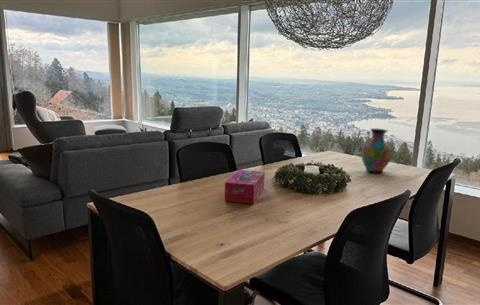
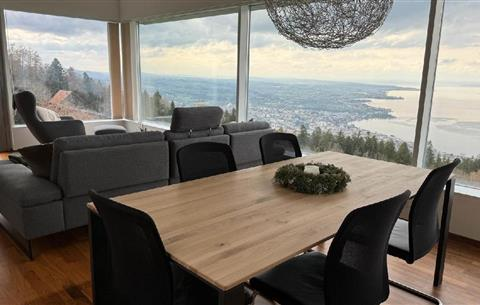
- tissue box (245, 185)
- vase (376, 150)
